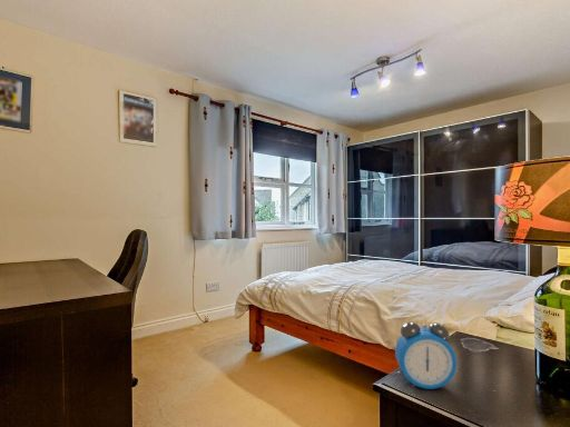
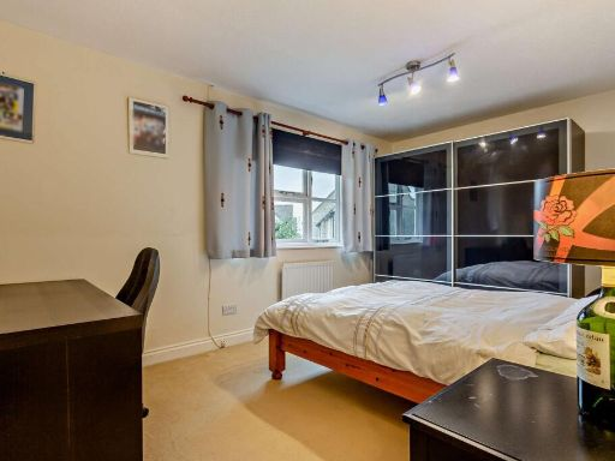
- alarm clock (424, 352)
